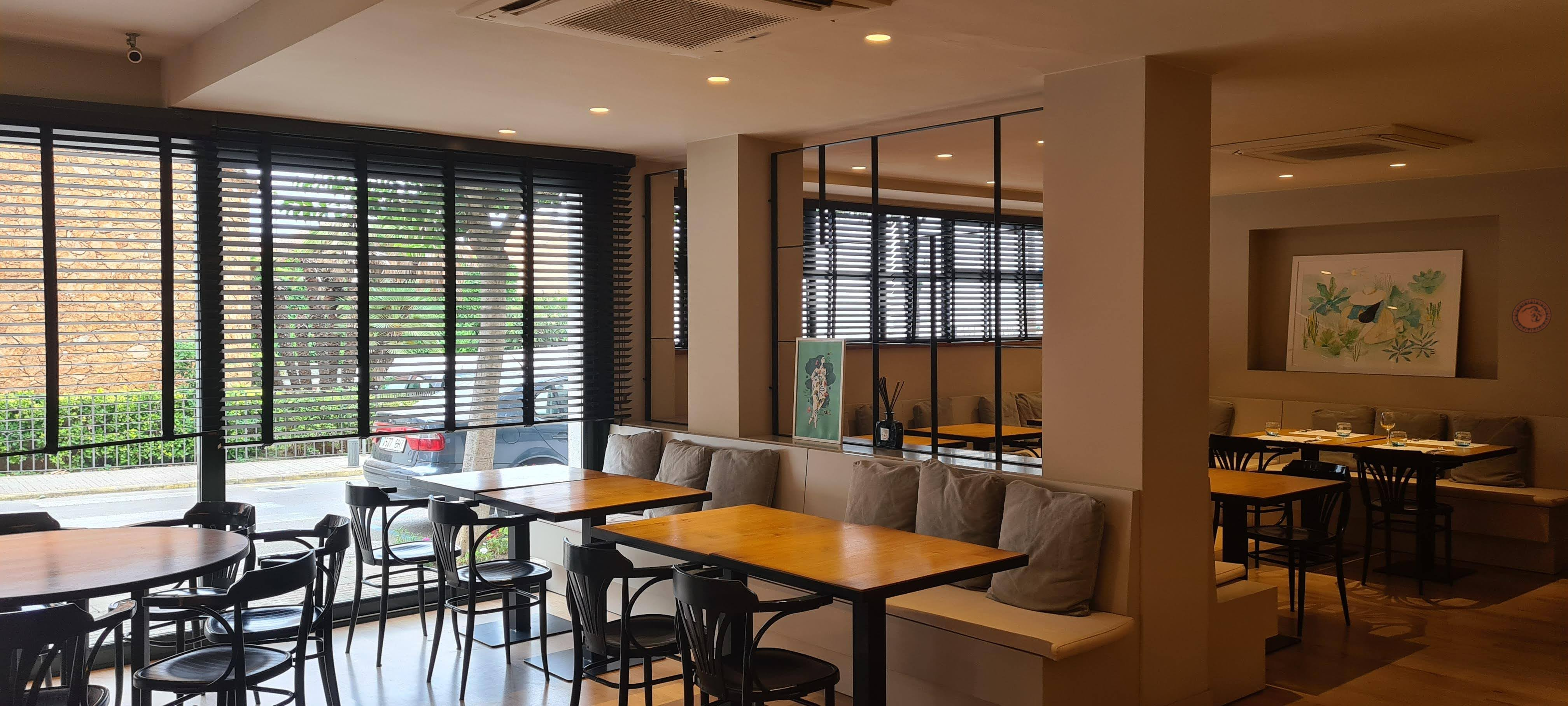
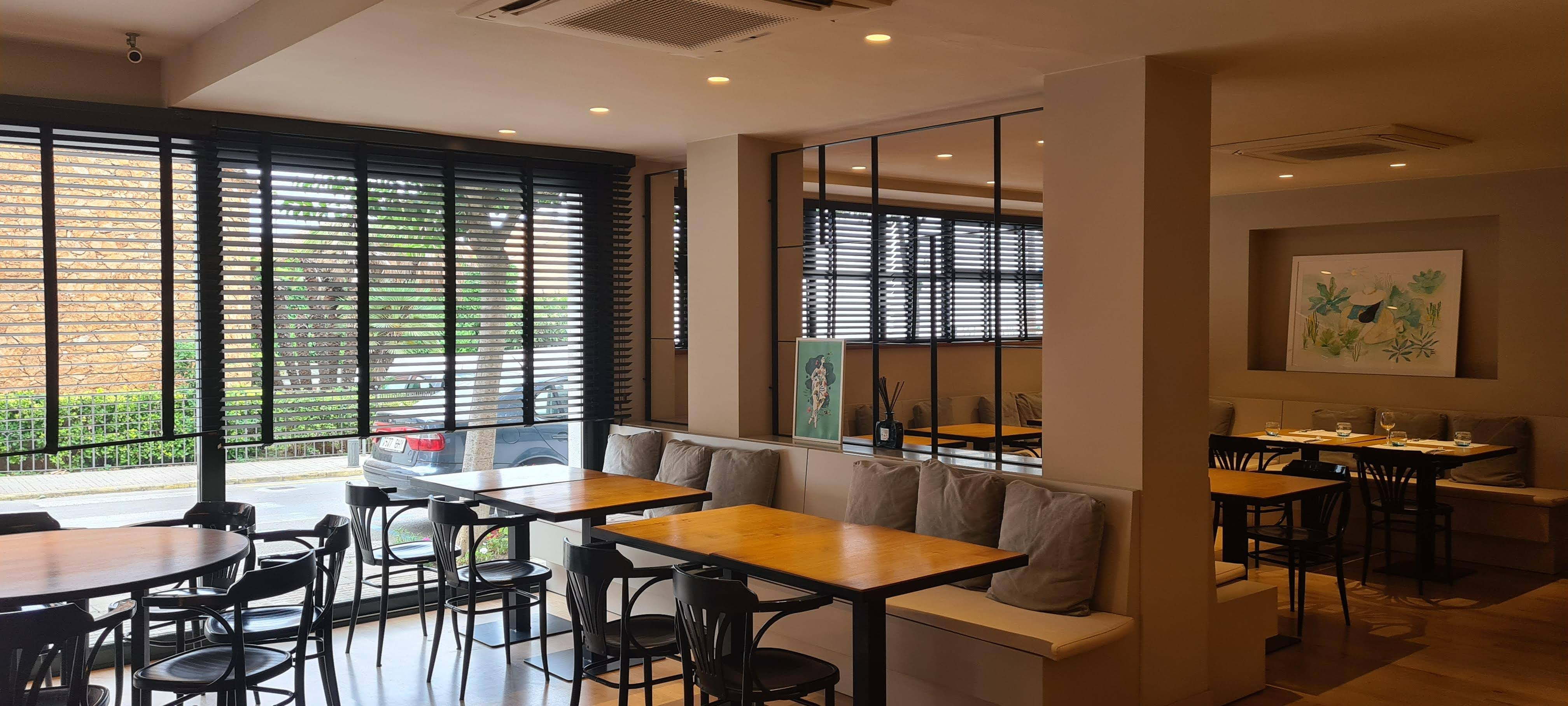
- decorative plate (1531, 316)
